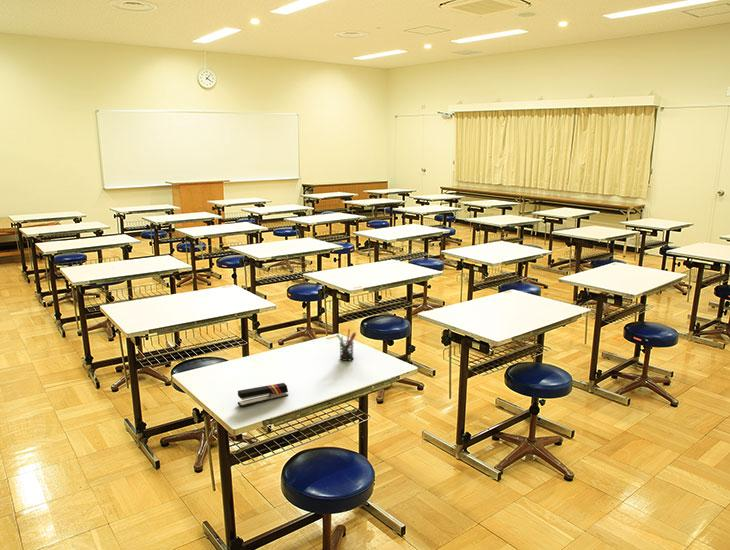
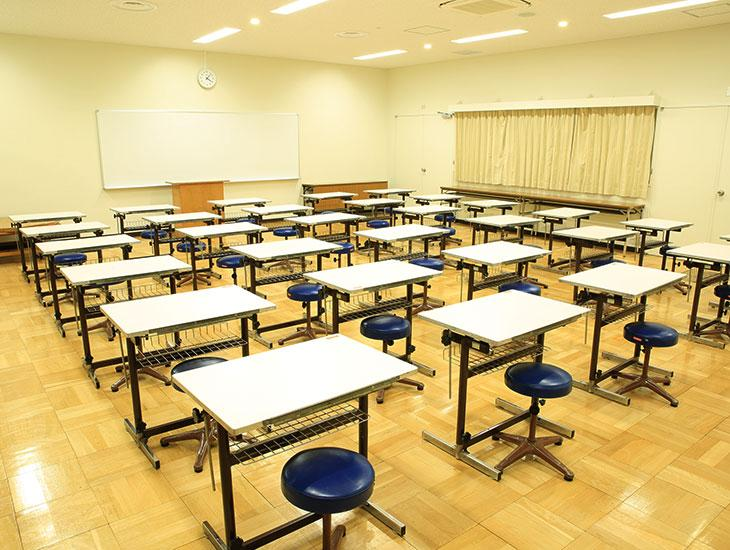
- stapler (263, 393)
- pen holder (345, 343)
